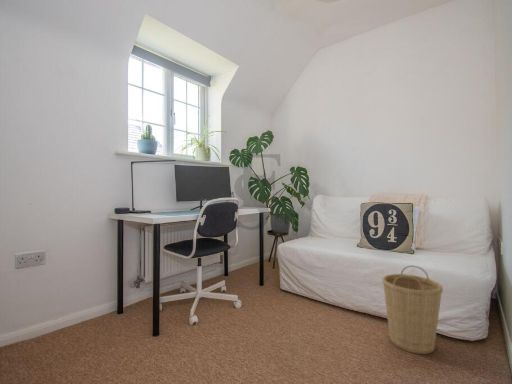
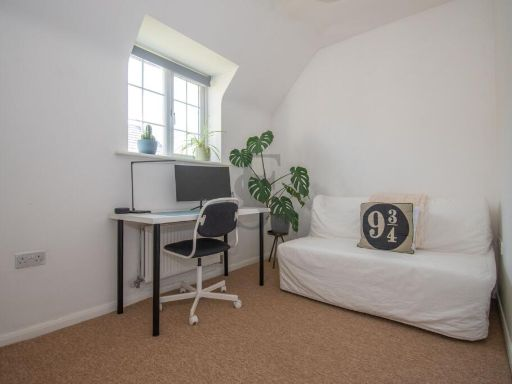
- basket (411, 306)
